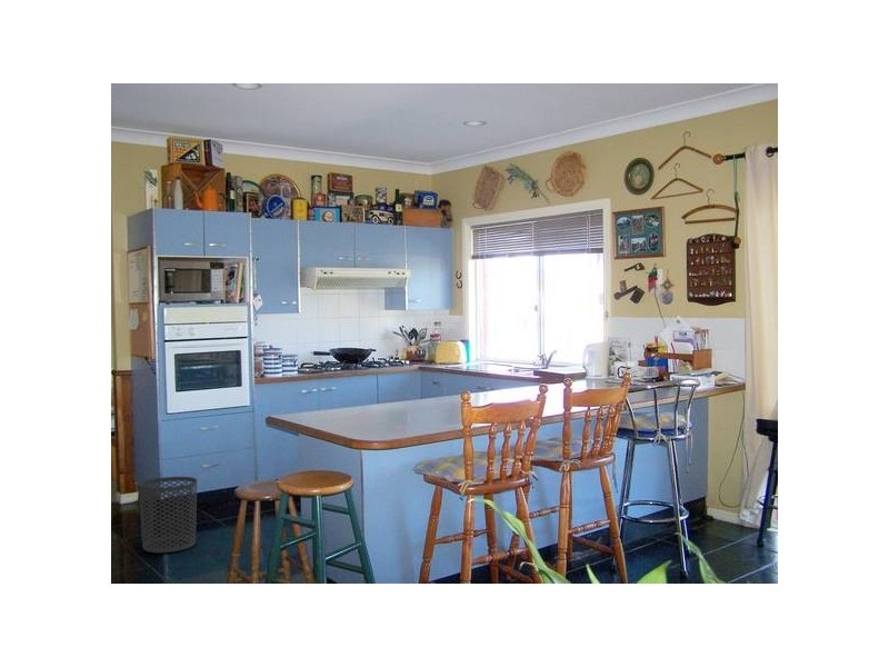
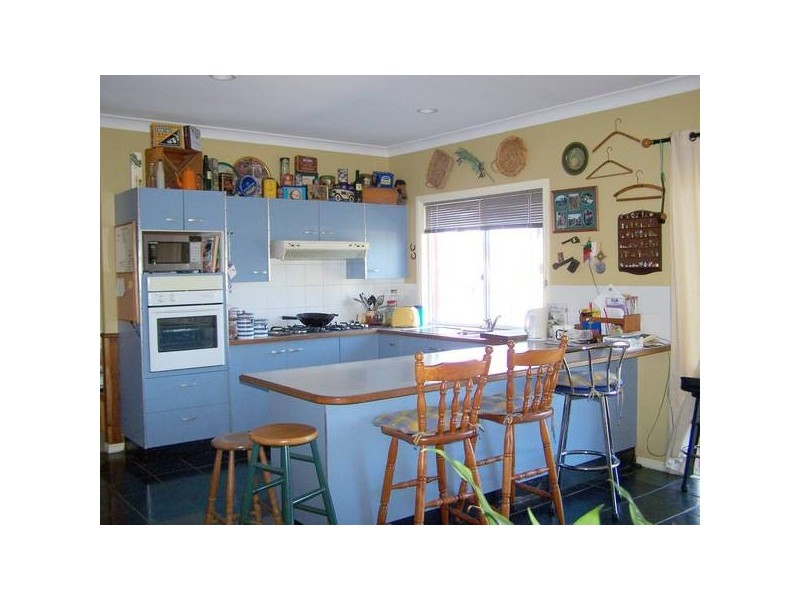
- waste bin (168, 514)
